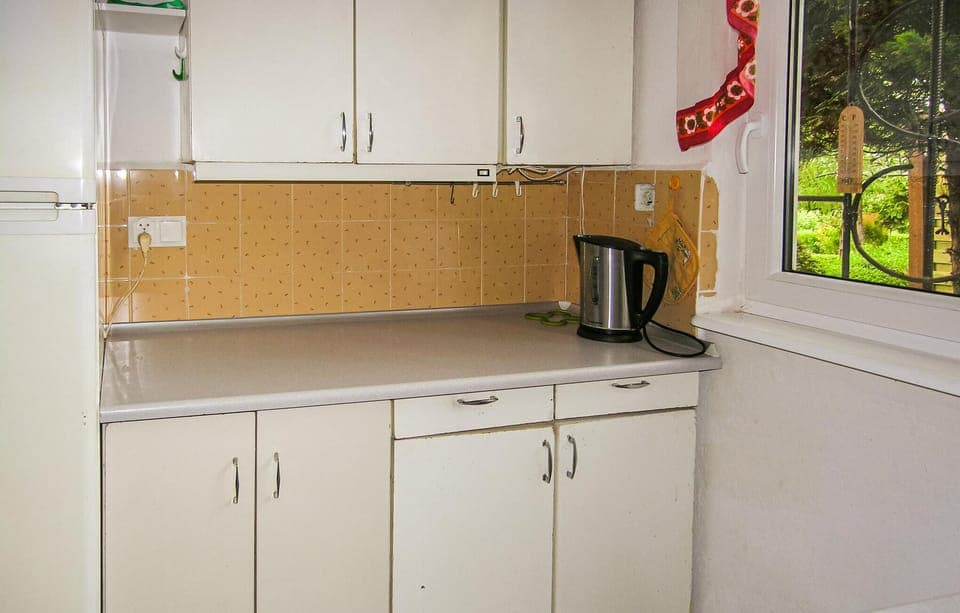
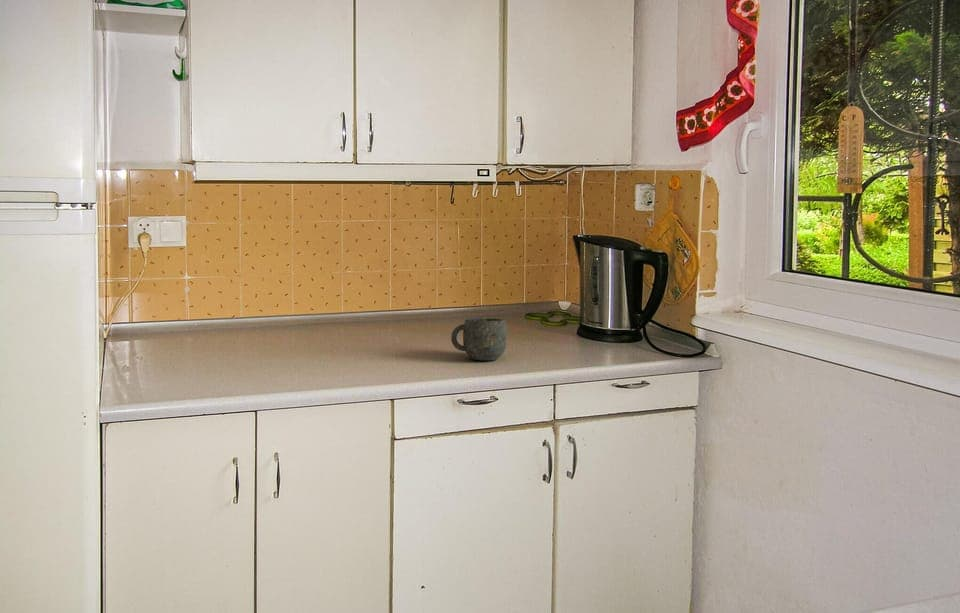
+ mug (478, 339)
